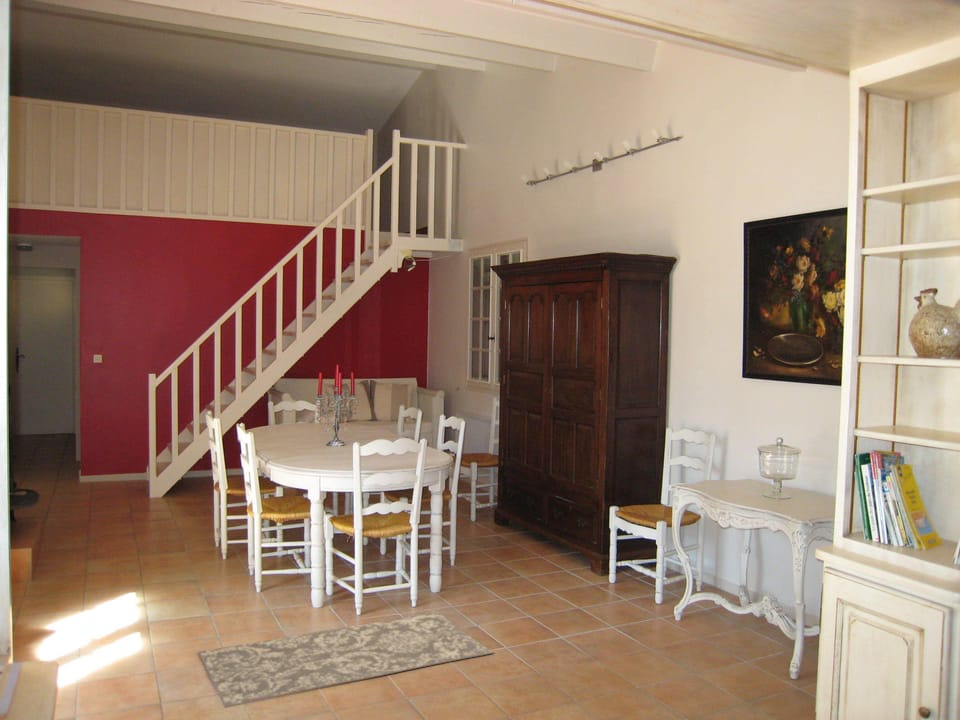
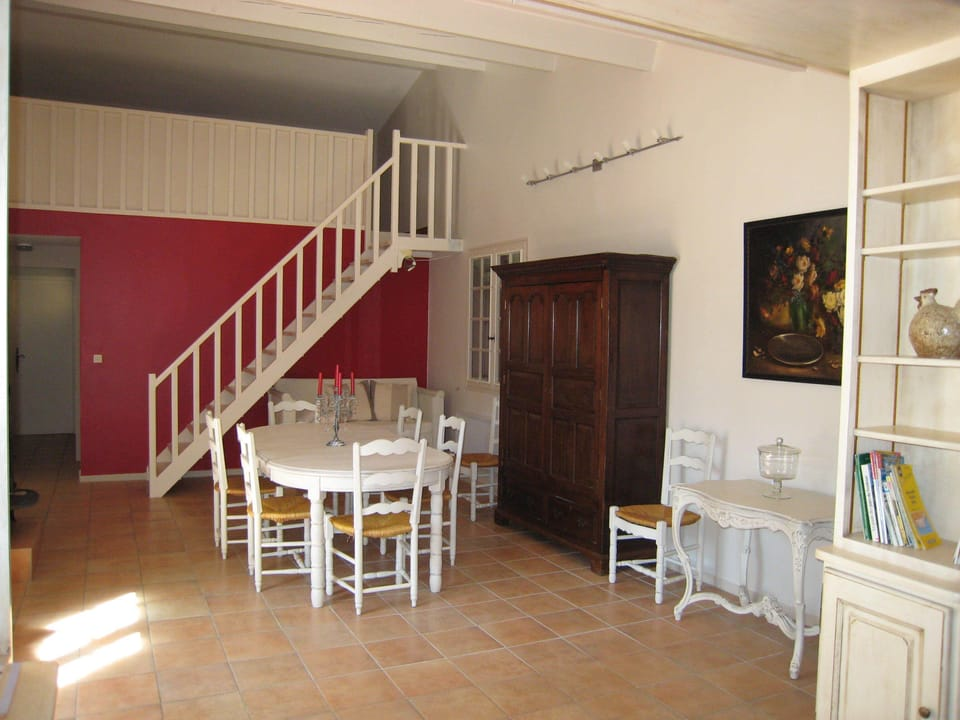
- rug (347, 652)
